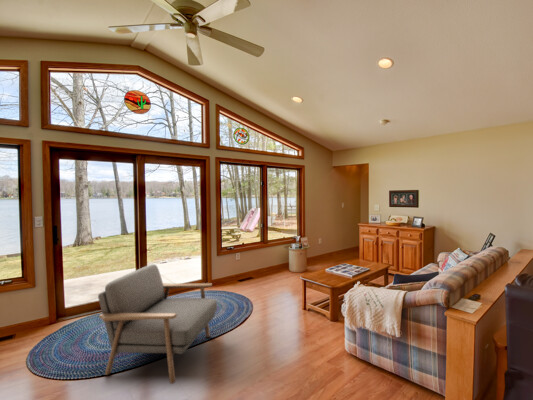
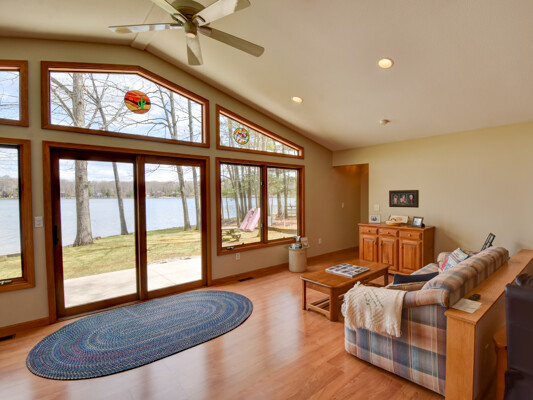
- armchair (164, 313)
